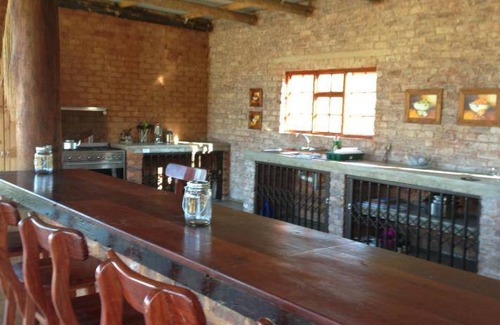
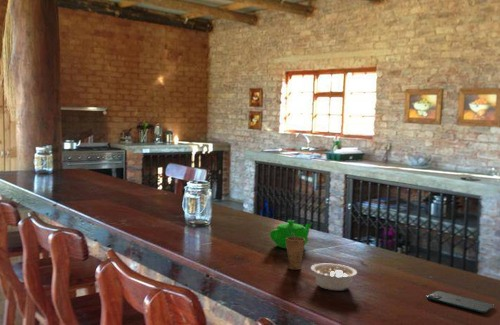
+ legume (334, 276)
+ teapot (291, 233)
+ cup (295, 249)
+ smartphone (459, 300)
